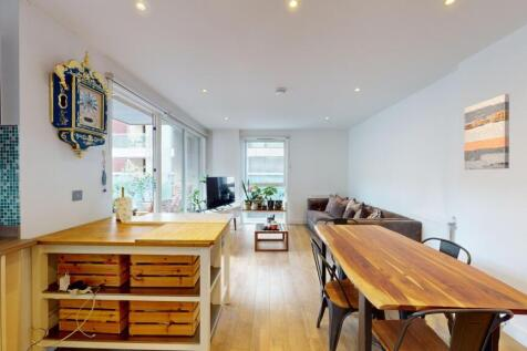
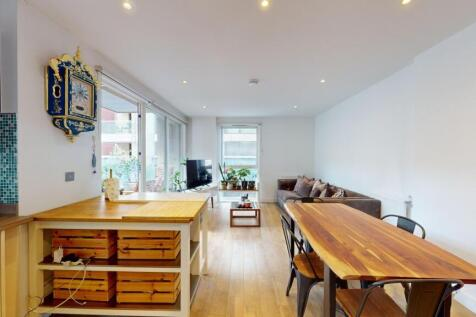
- wall art (484, 135)
